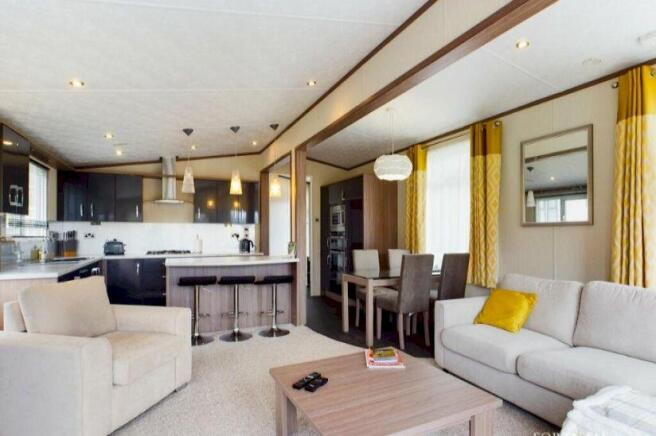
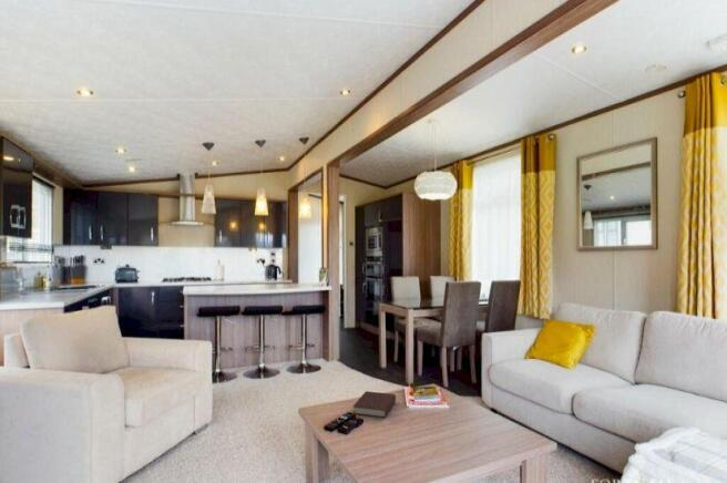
+ book (375, 403)
